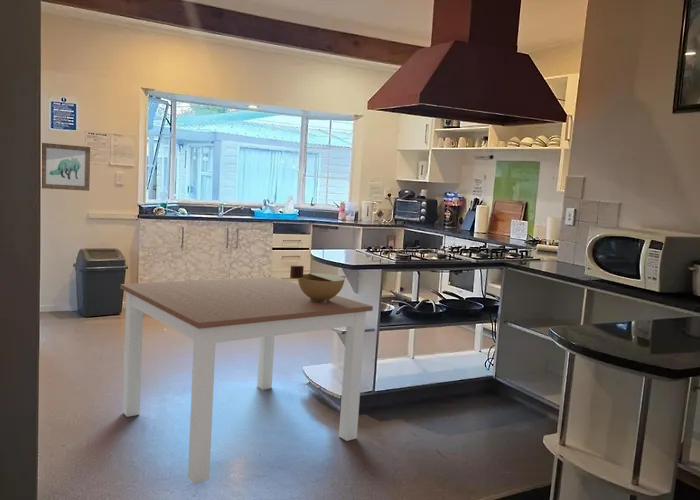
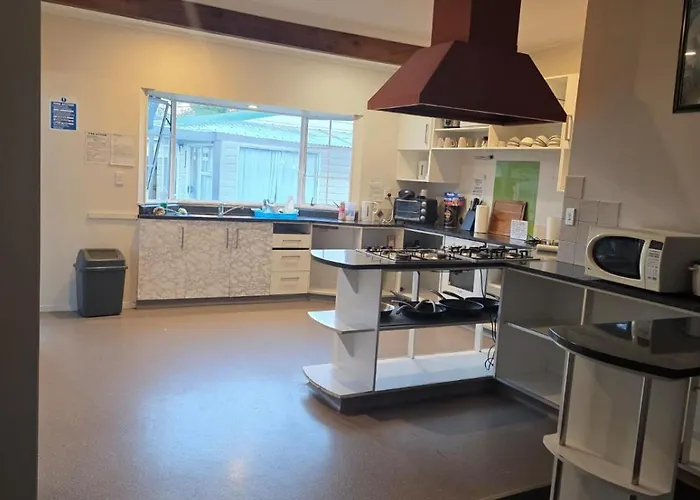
- wall art (65, 167)
- dining table (258, 360)
- bowl (319, 282)
